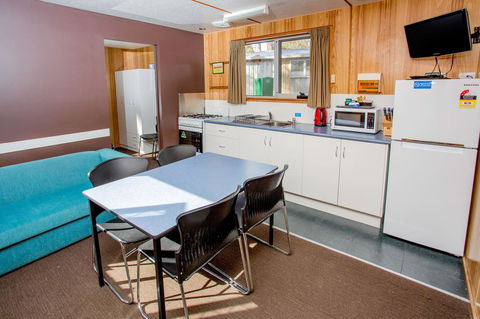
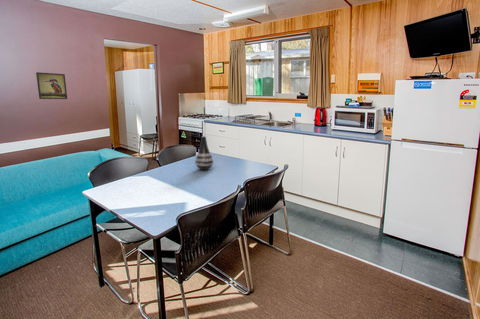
+ vase (204, 153)
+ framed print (52, 86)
